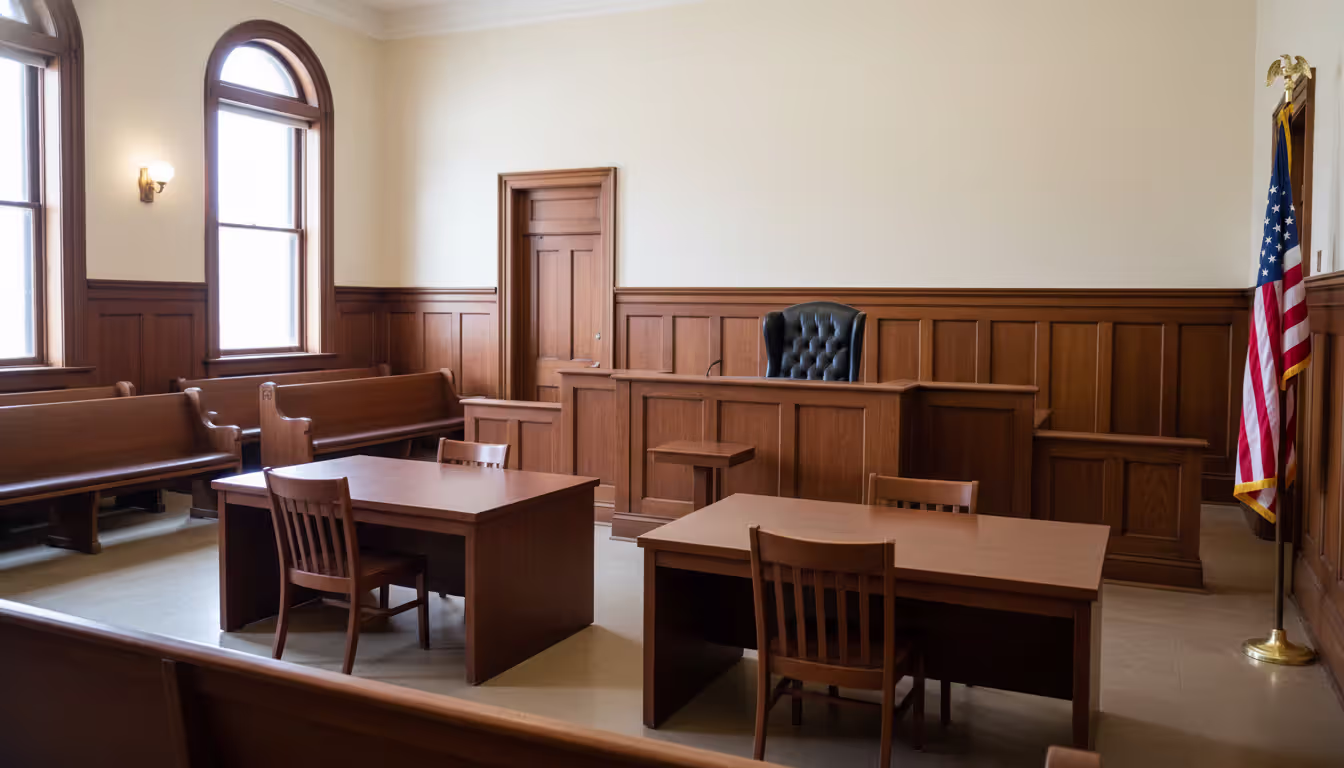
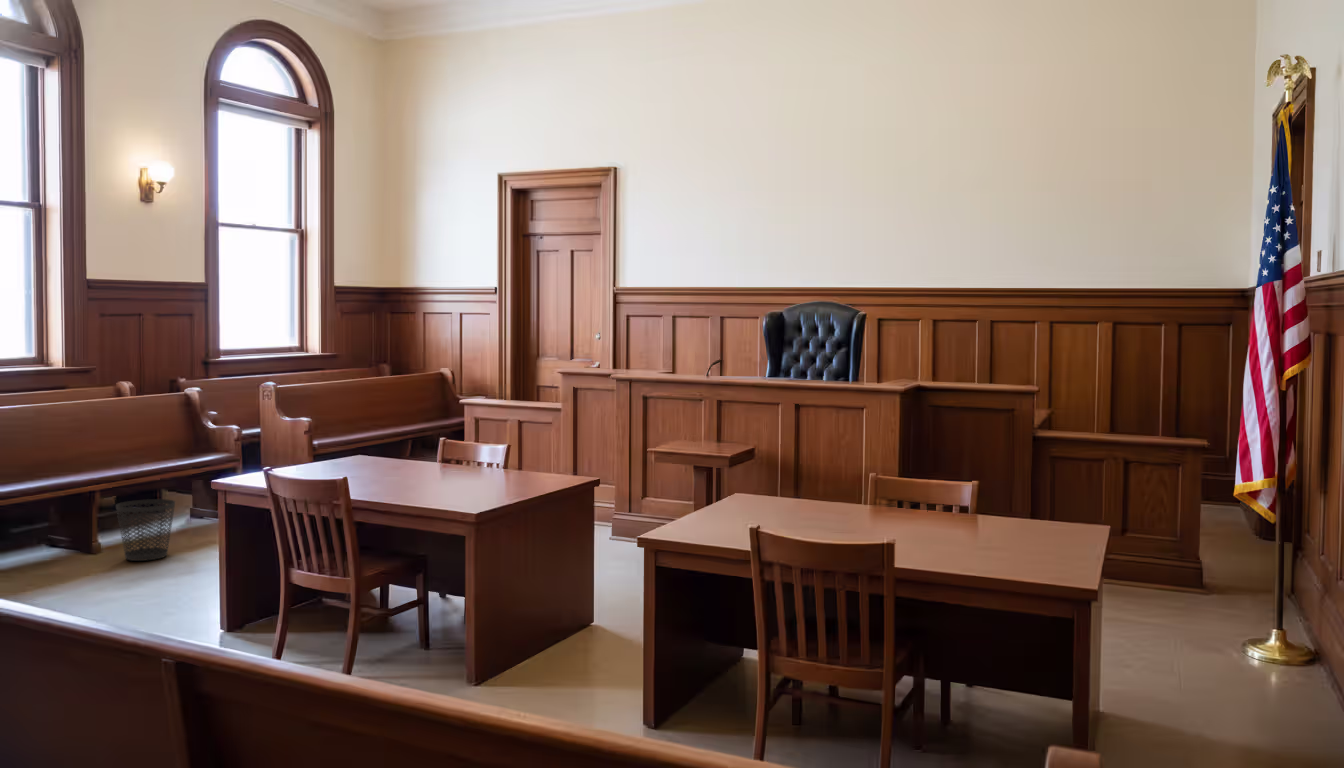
+ wastebasket (146, 530)
